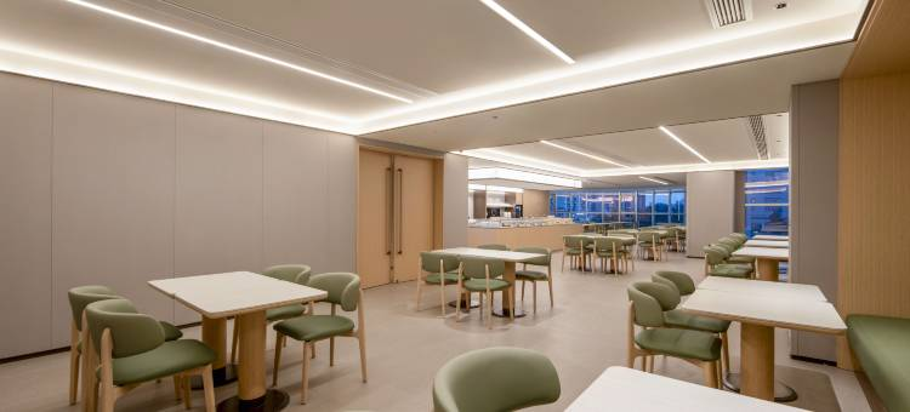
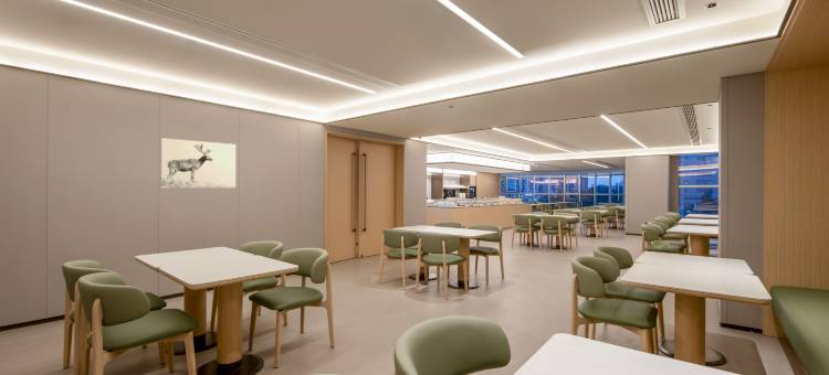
+ wall art (200, 164)
